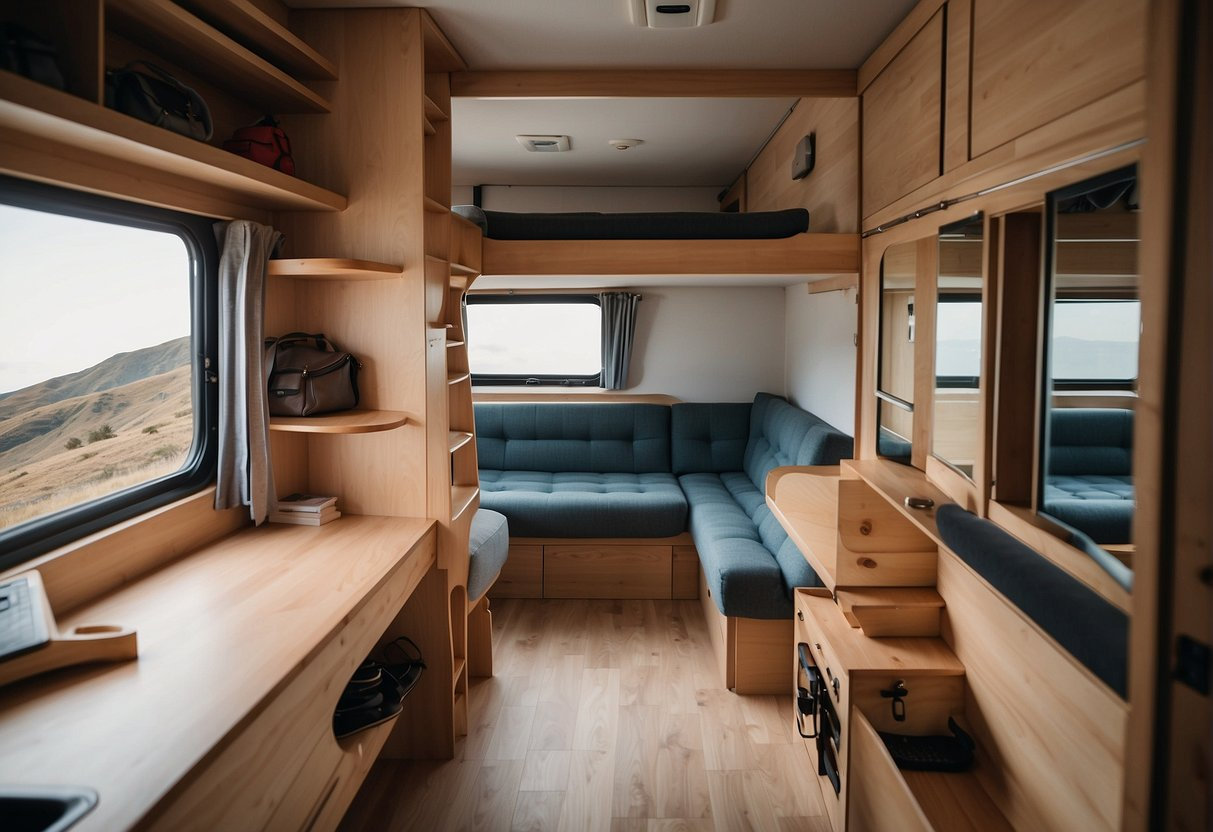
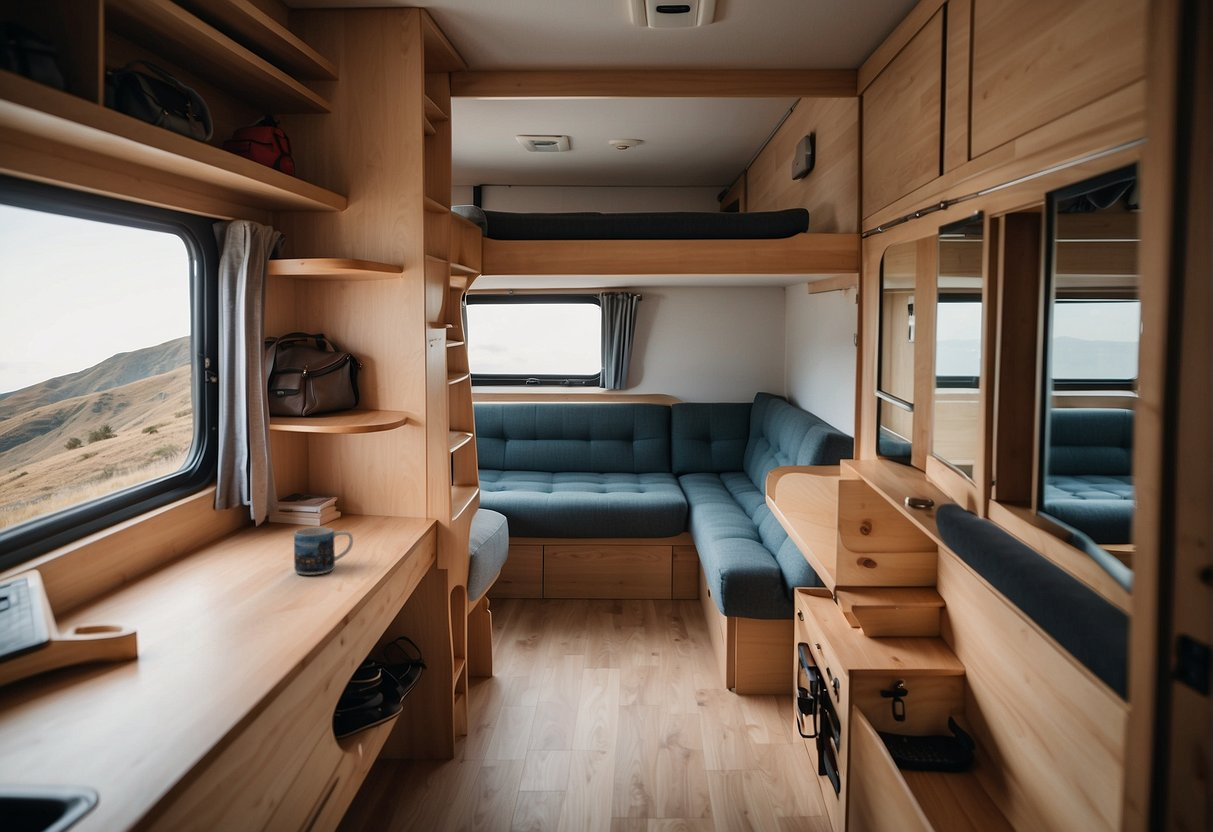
+ mug (324, 549)
